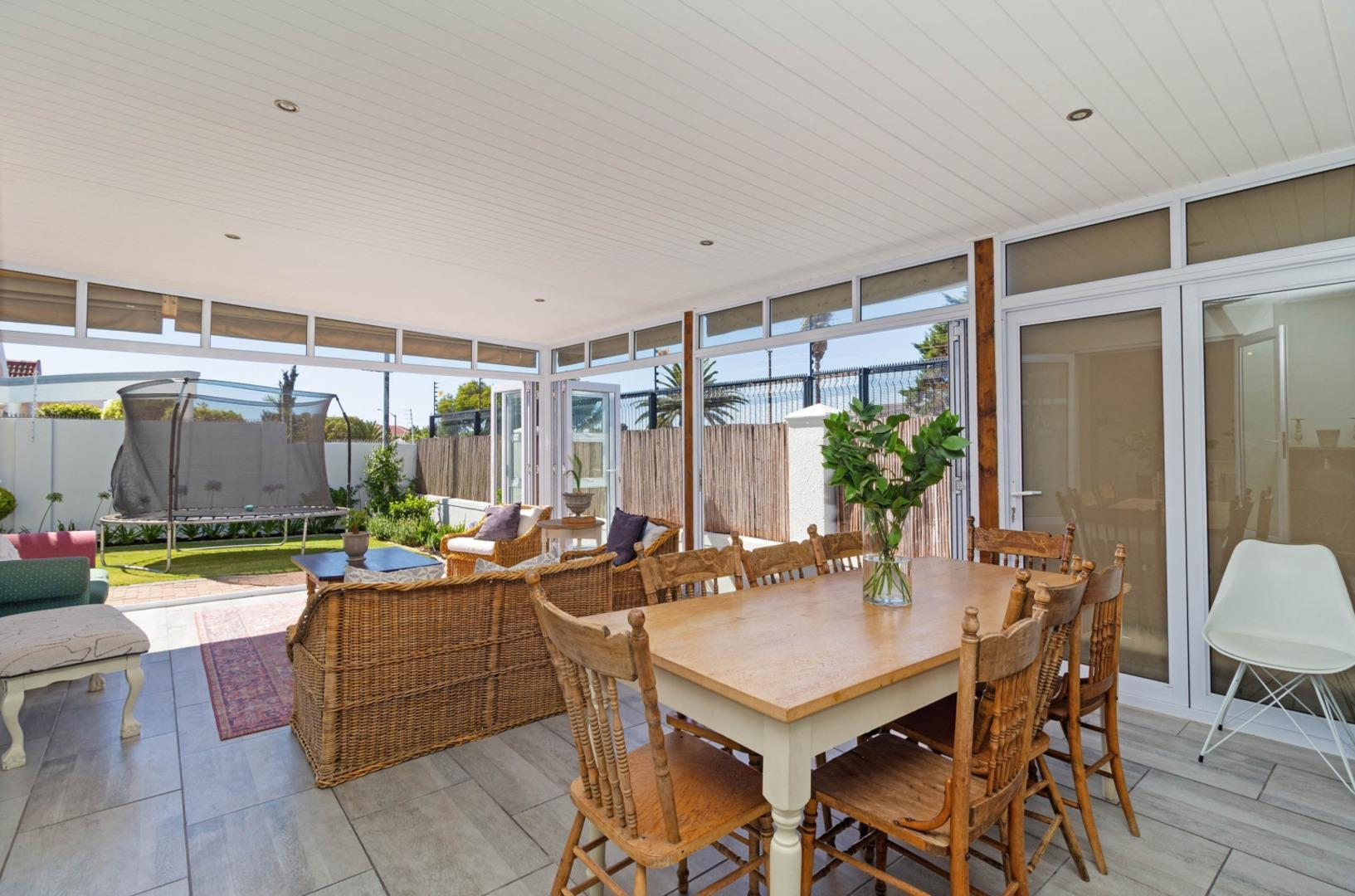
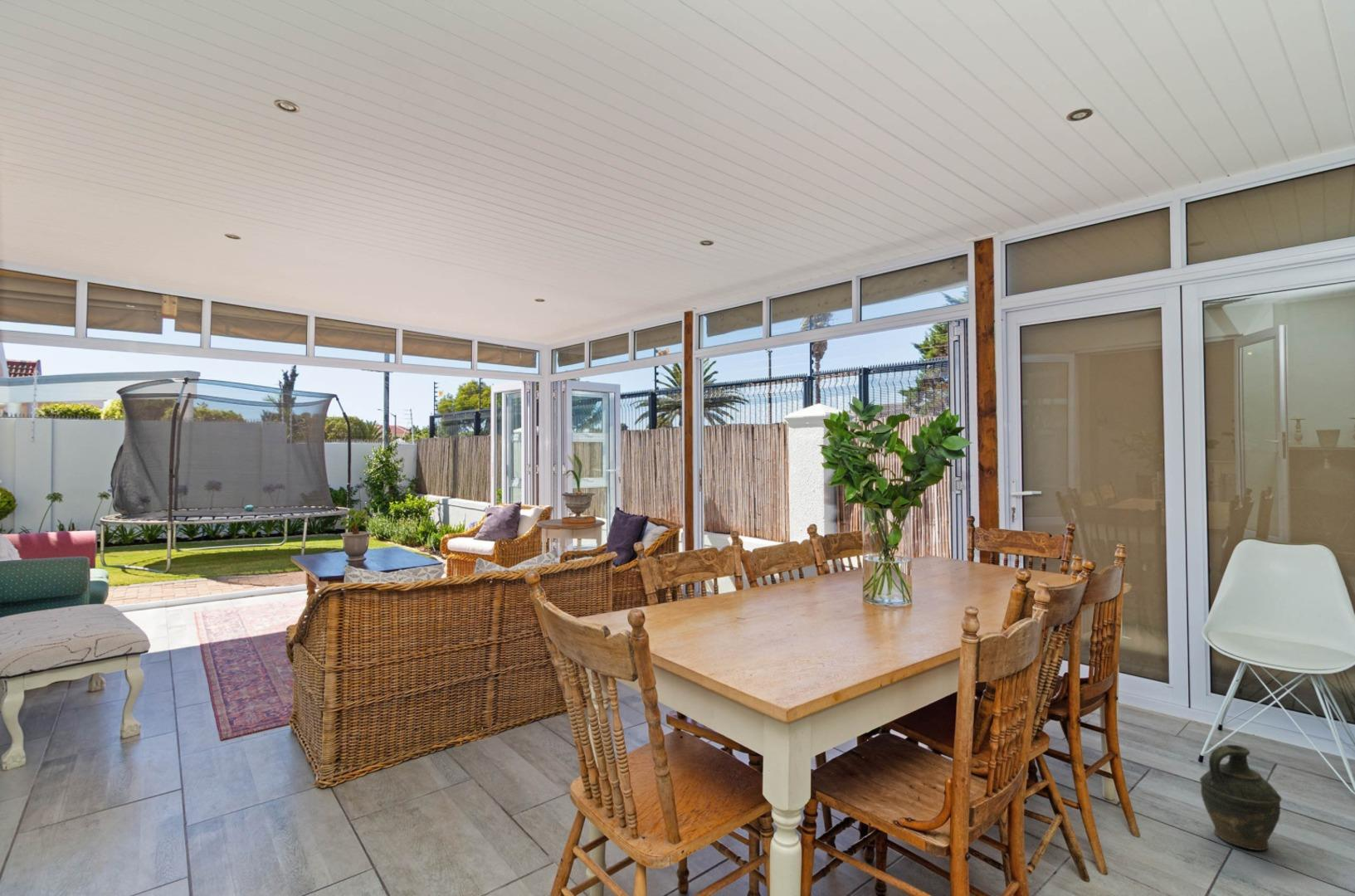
+ ceramic jug (1239, 793)
